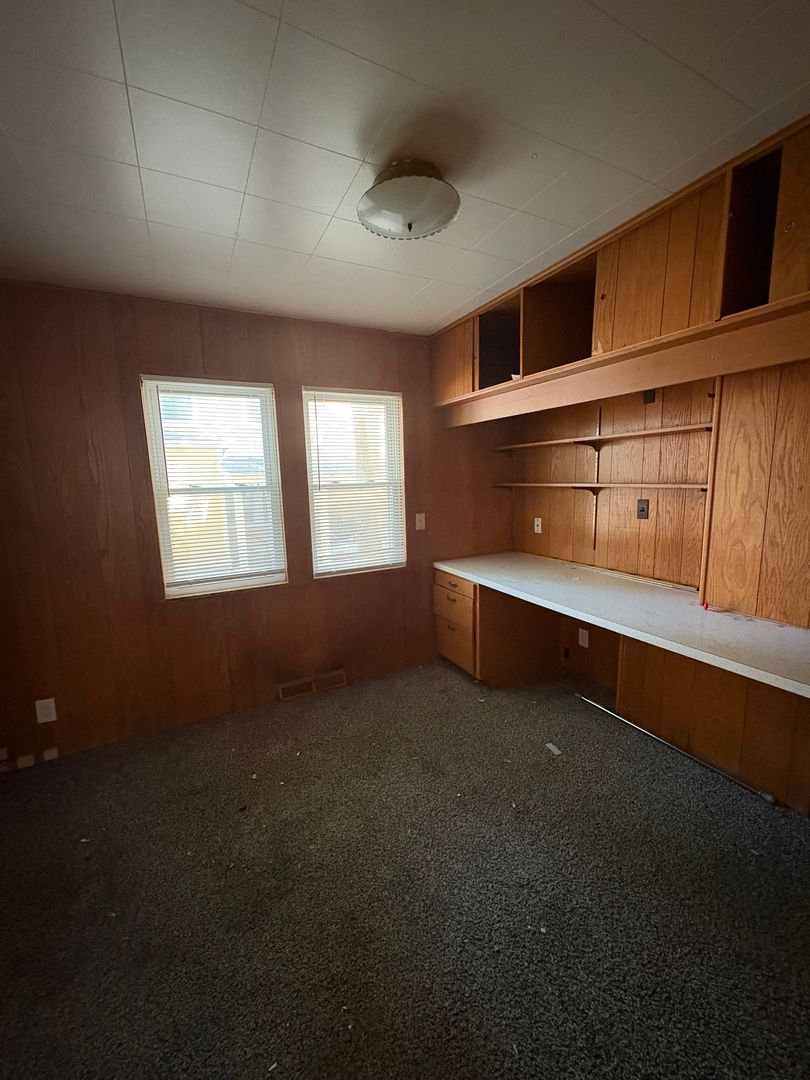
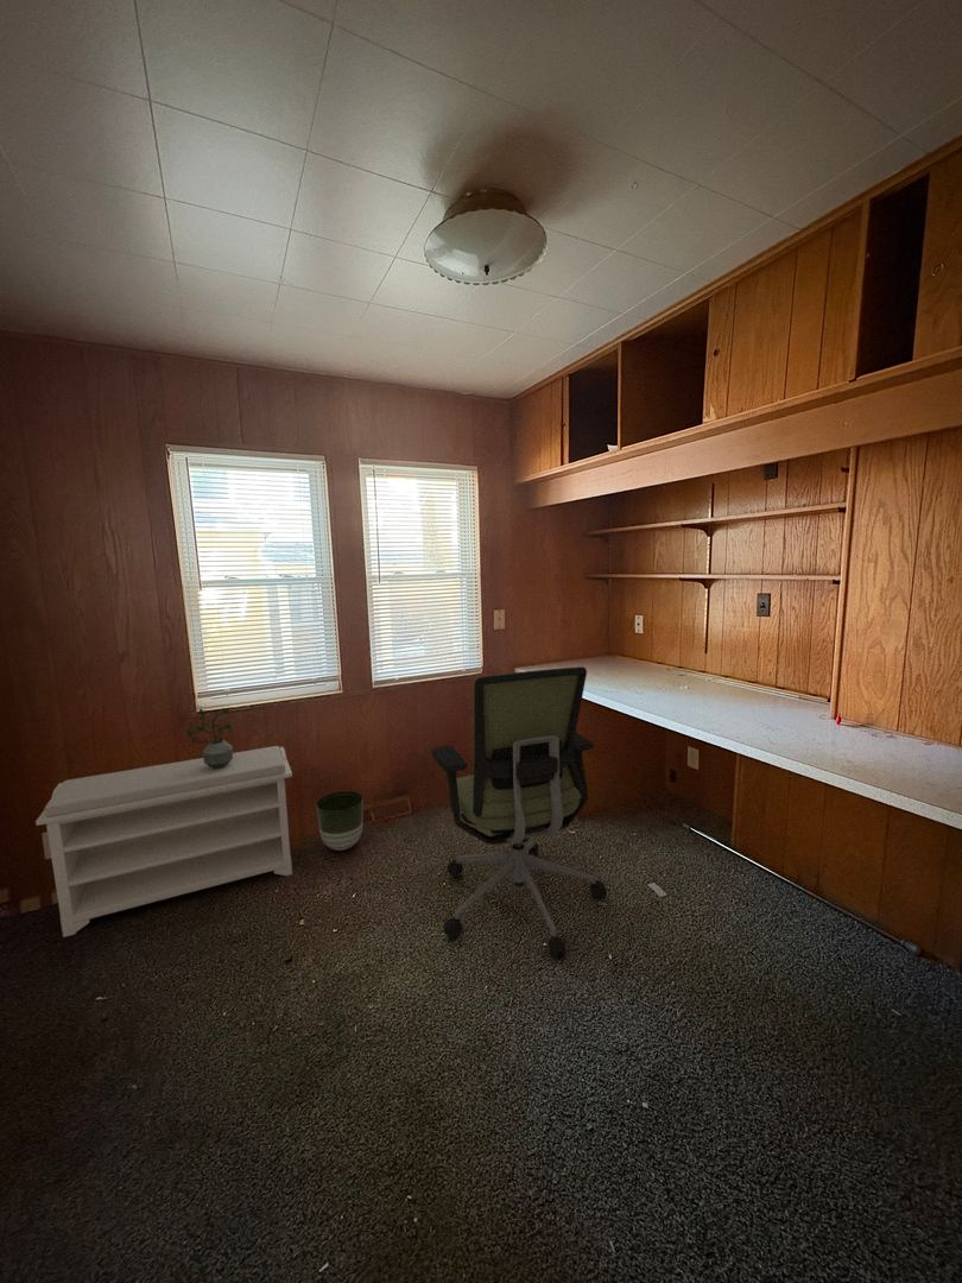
+ bench (184, 828)
+ potted plant (213, 735)
+ office chair (520, 788)
+ planter (341, 823)
